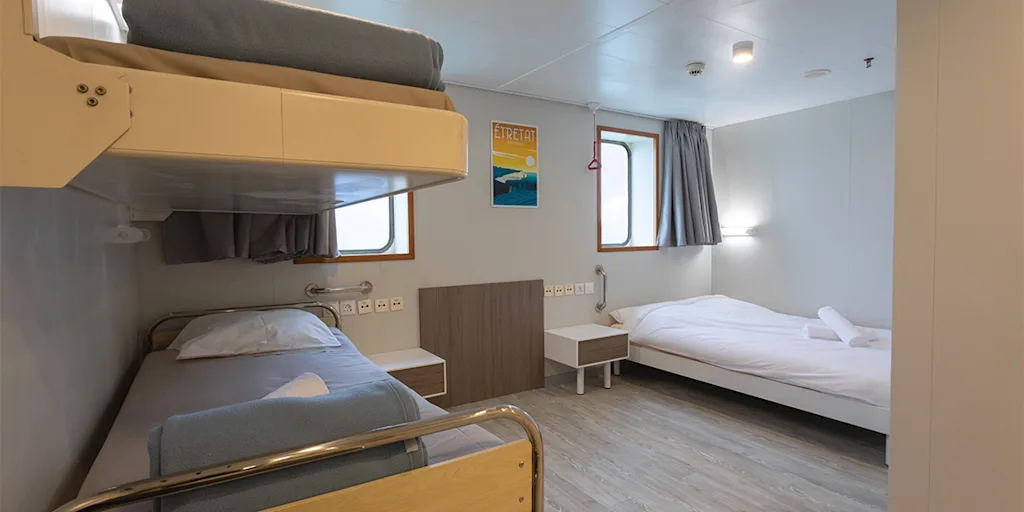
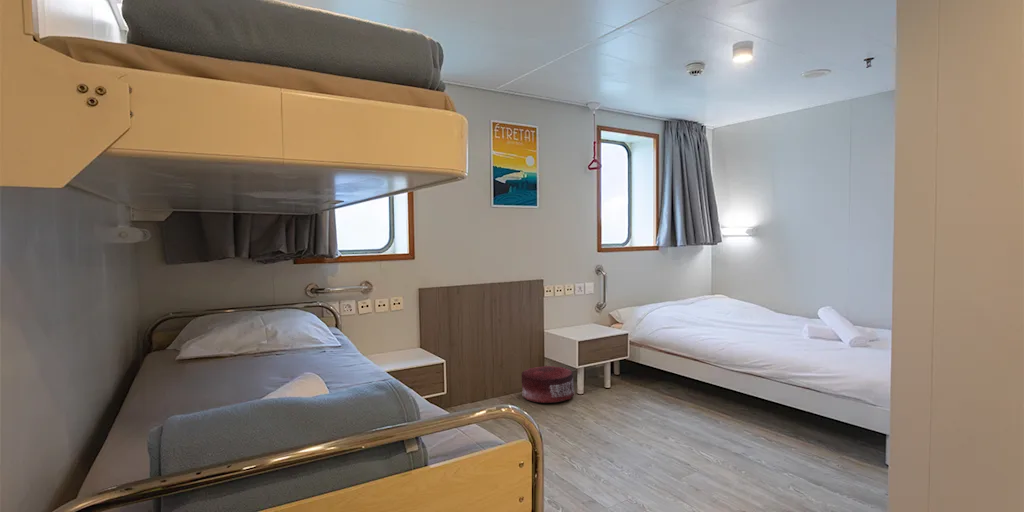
+ pouf (548, 382)
